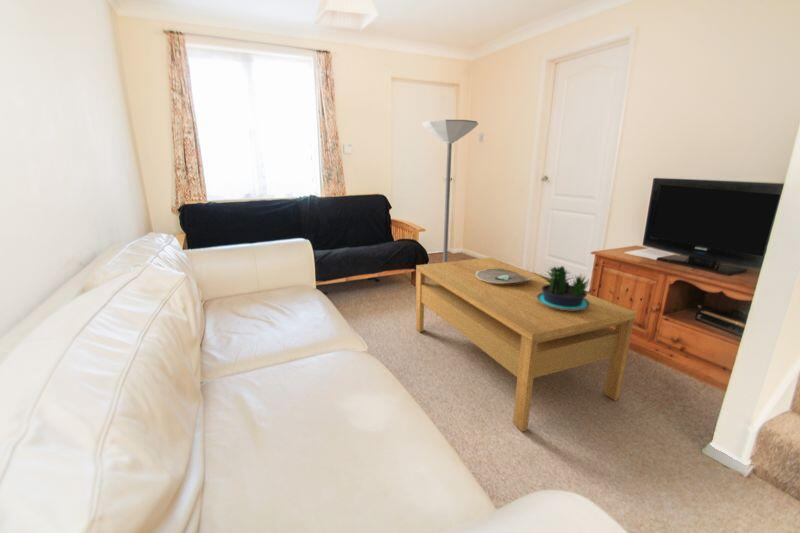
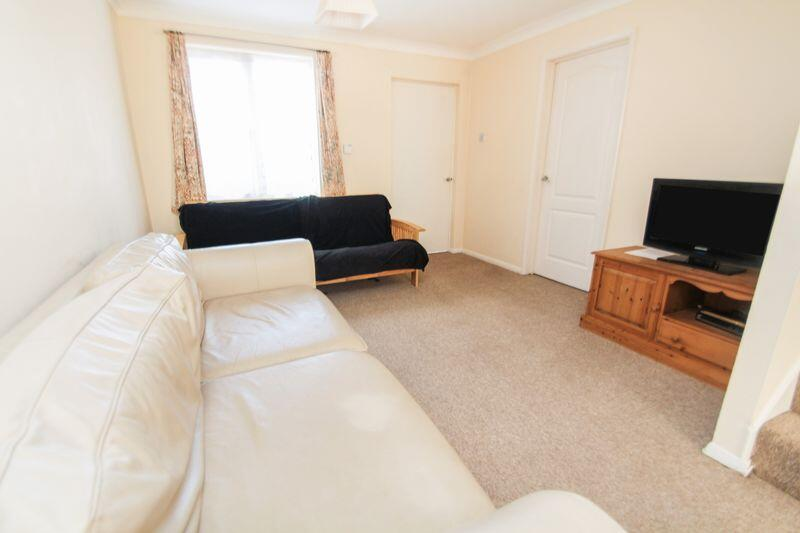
- decorative bowl (503, 274)
- floor lamp (447, 202)
- potted plant (561, 283)
- coffee table (502, 322)
